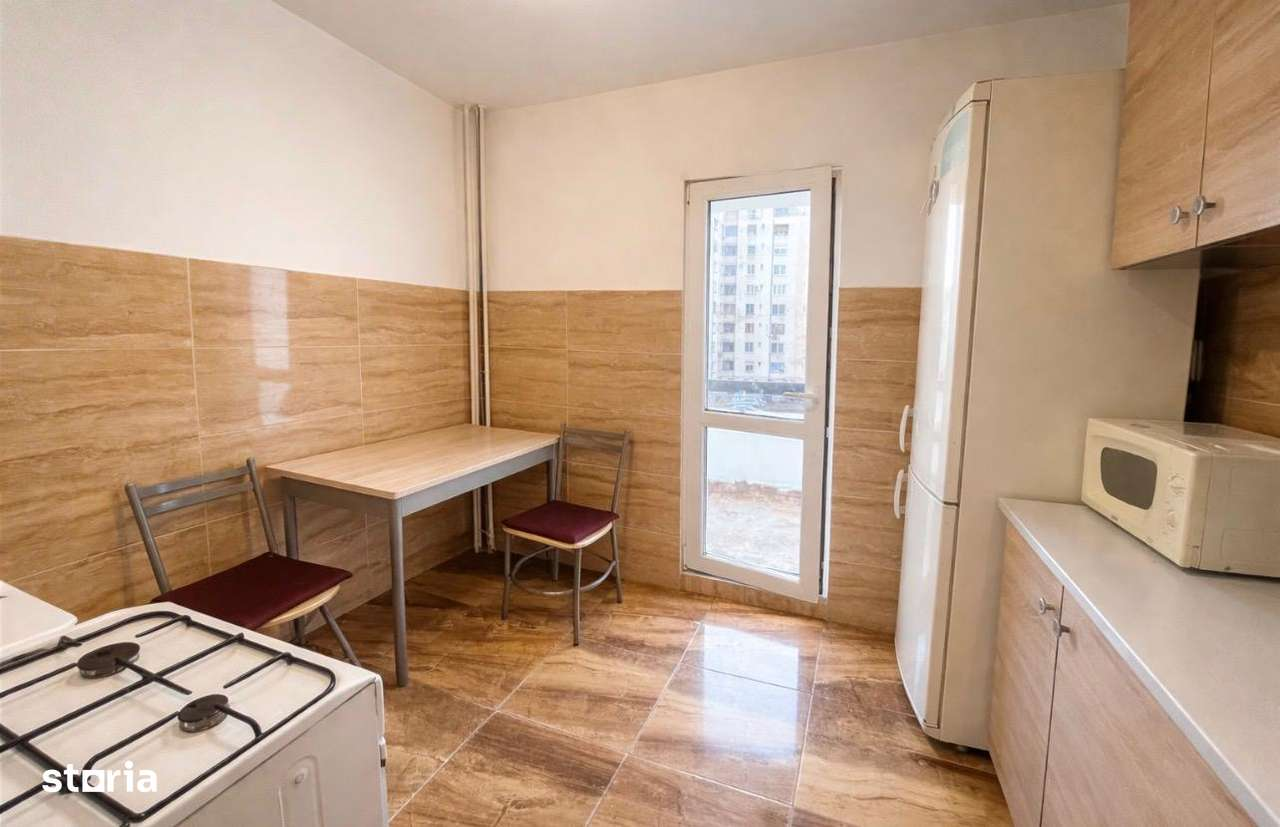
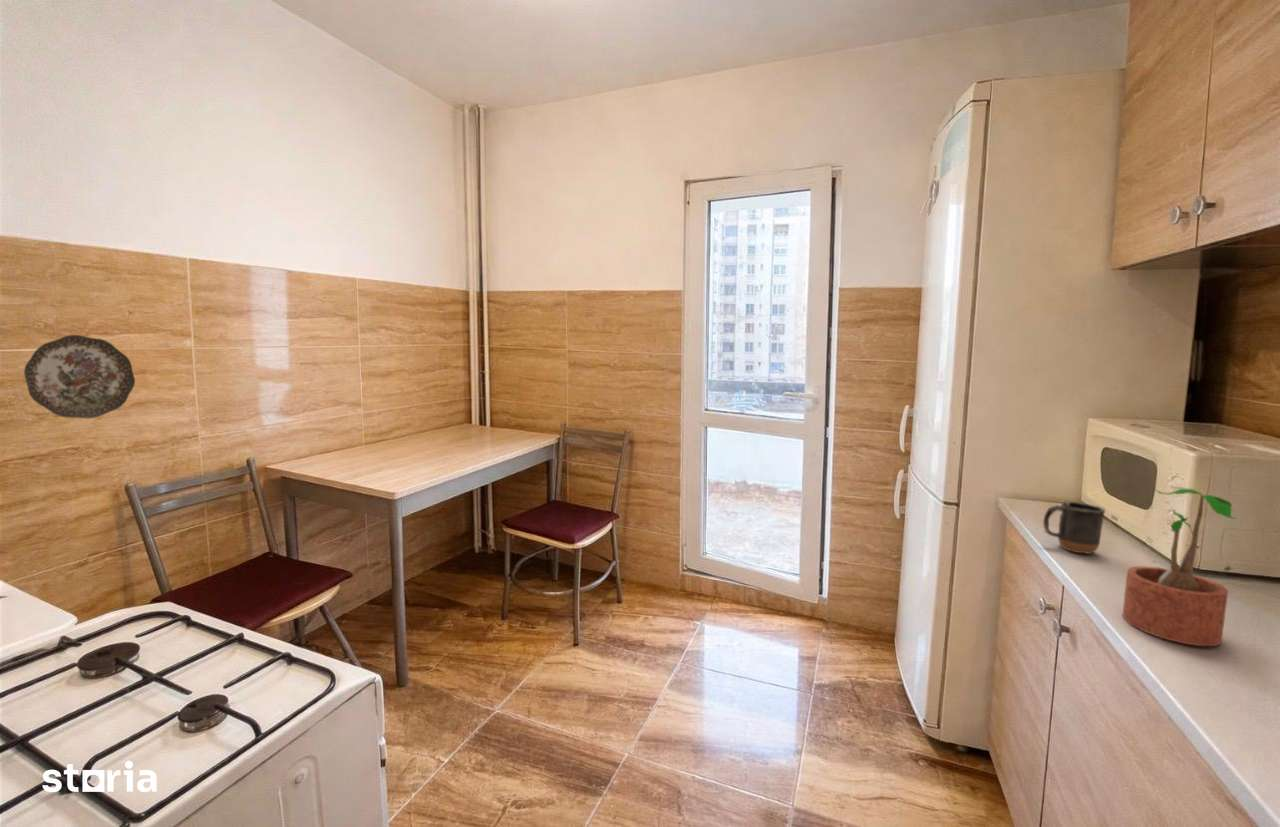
+ mug (1071, 524)
+ potted plant (1188, 560)
+ decorative plate (81, 377)
